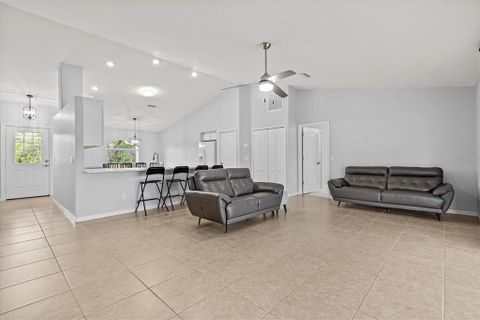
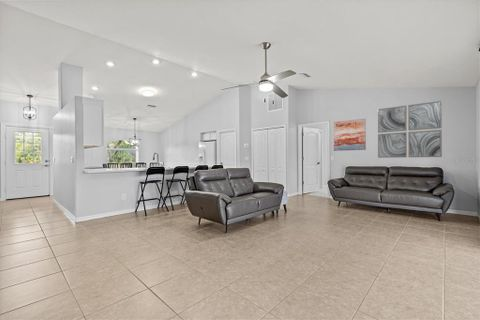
+ wall art (408, 130)
+ wall art (349, 135)
